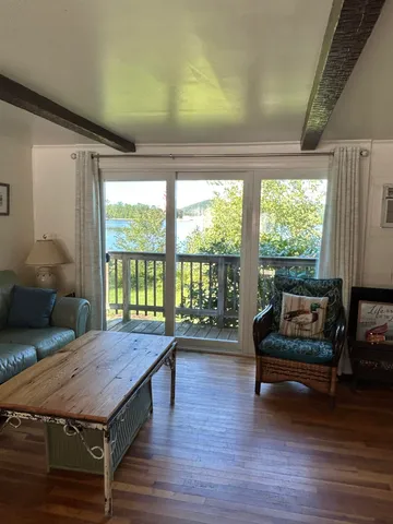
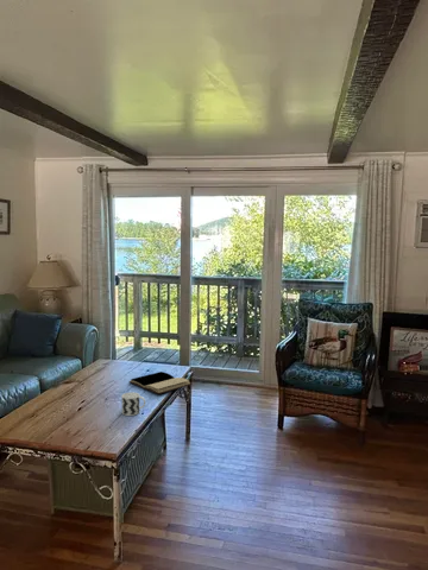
+ cup (133, 404)
+ book (159, 381)
